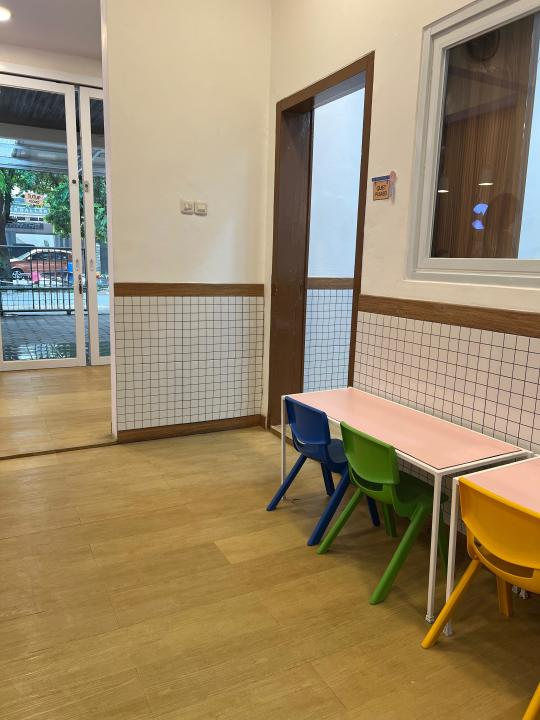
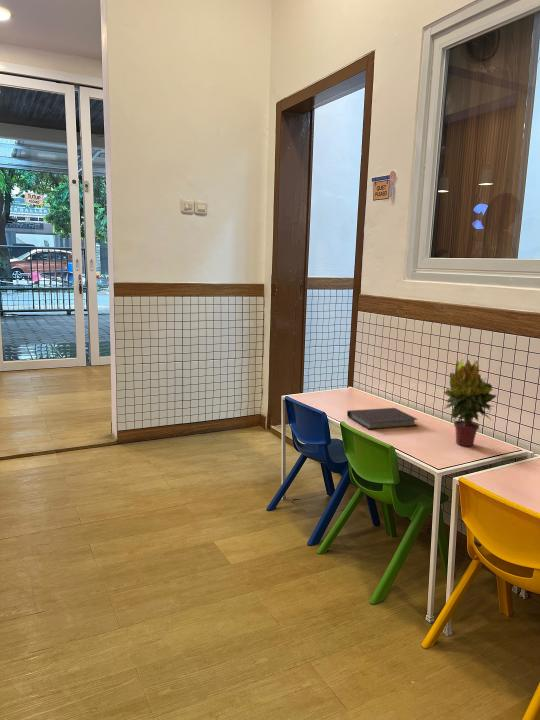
+ notebook (381, 417)
+ potted plant (467, 401)
